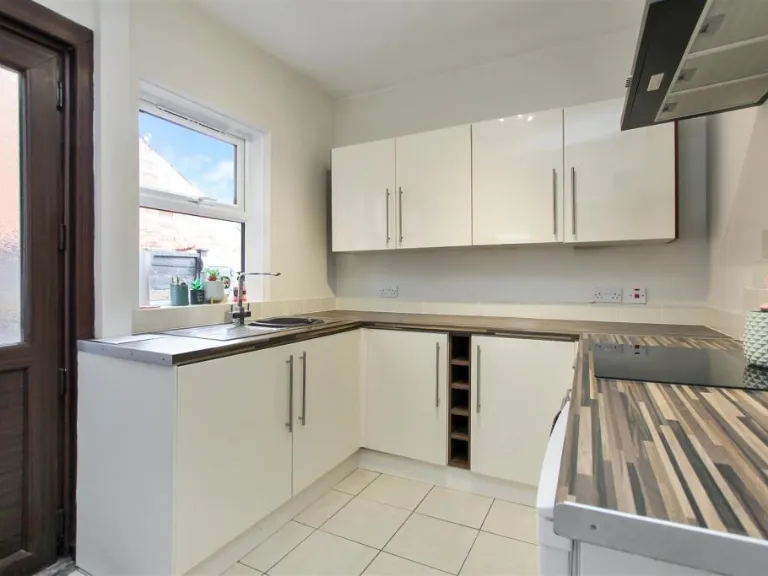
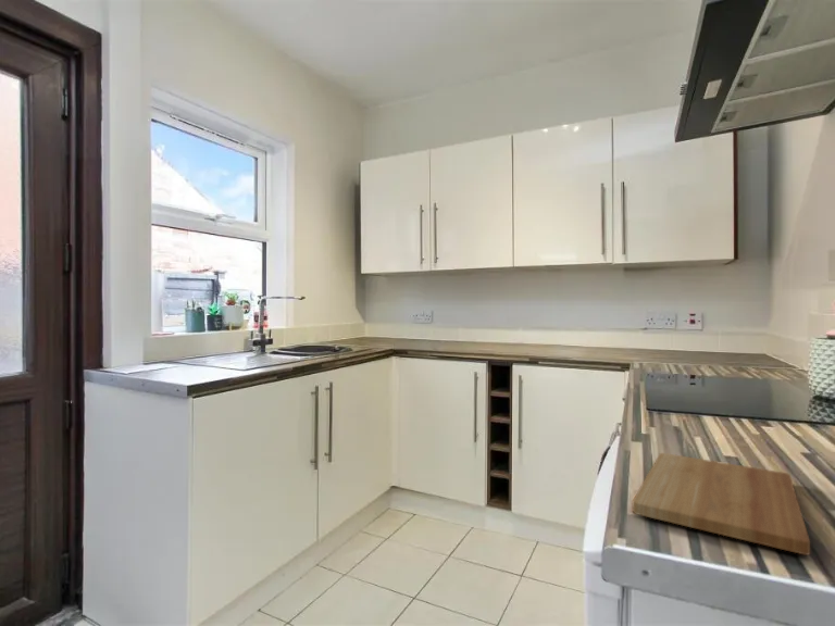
+ cutting board (716, 491)
